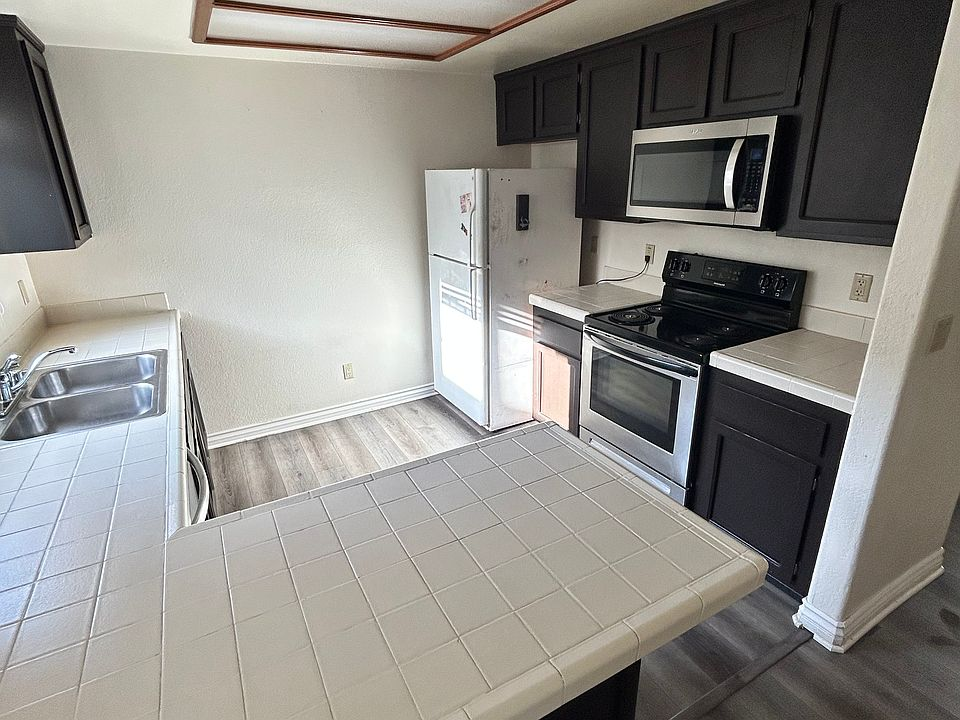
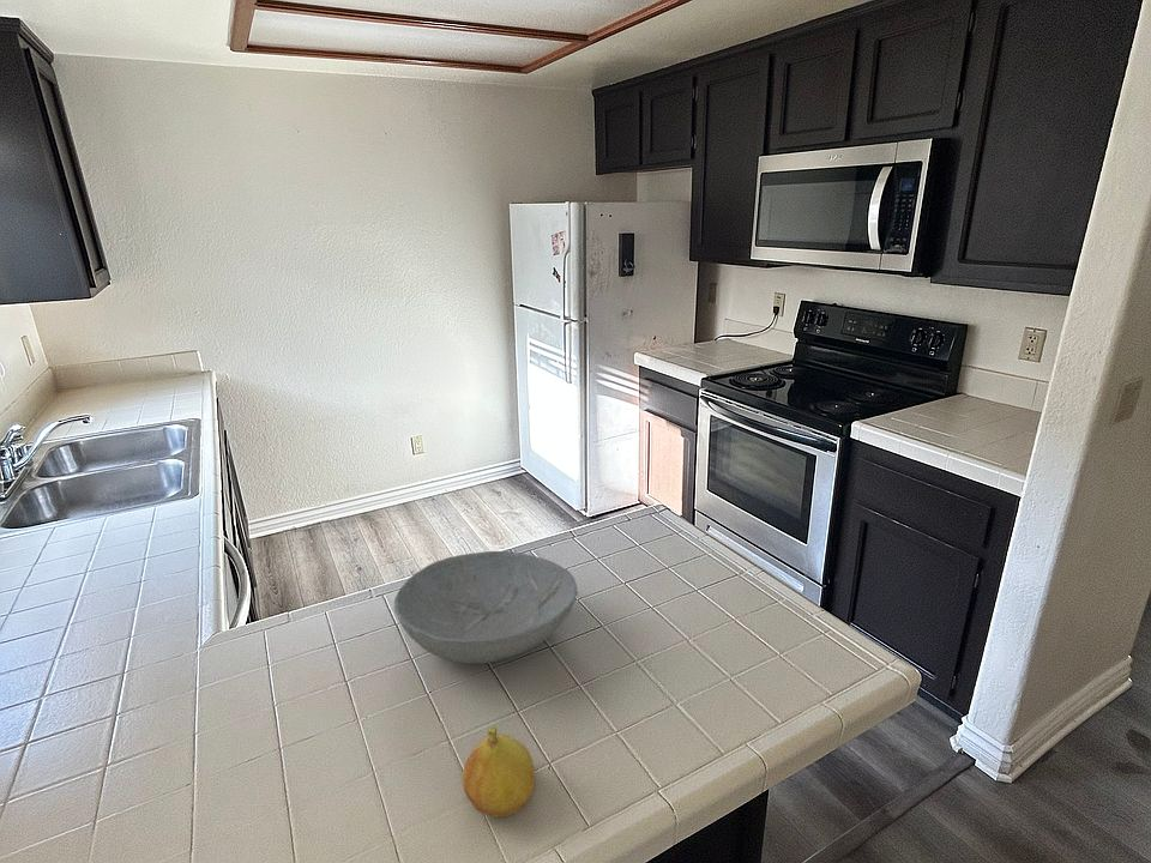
+ fruit (498, 762)
+ bowl (488, 615)
